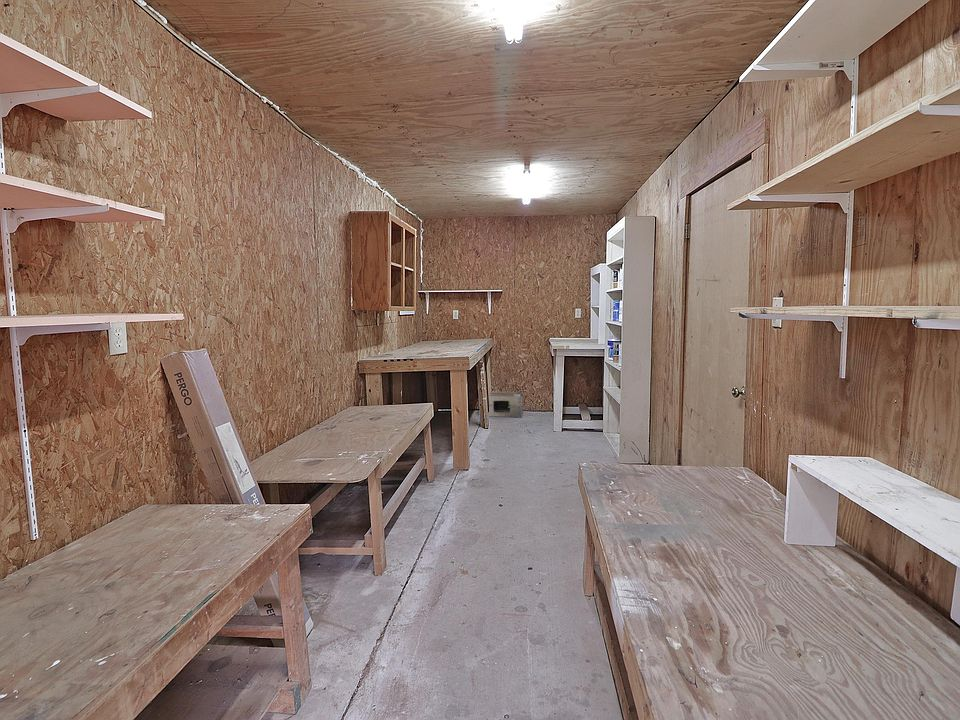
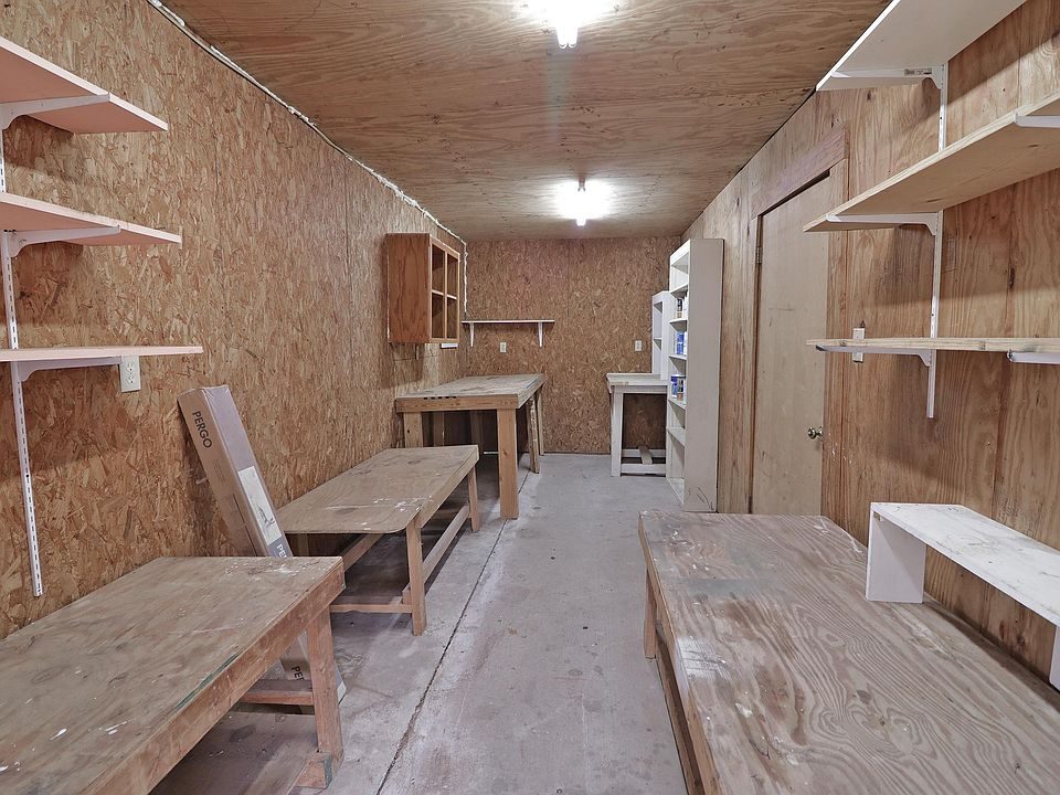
- cardboard box (502, 403)
